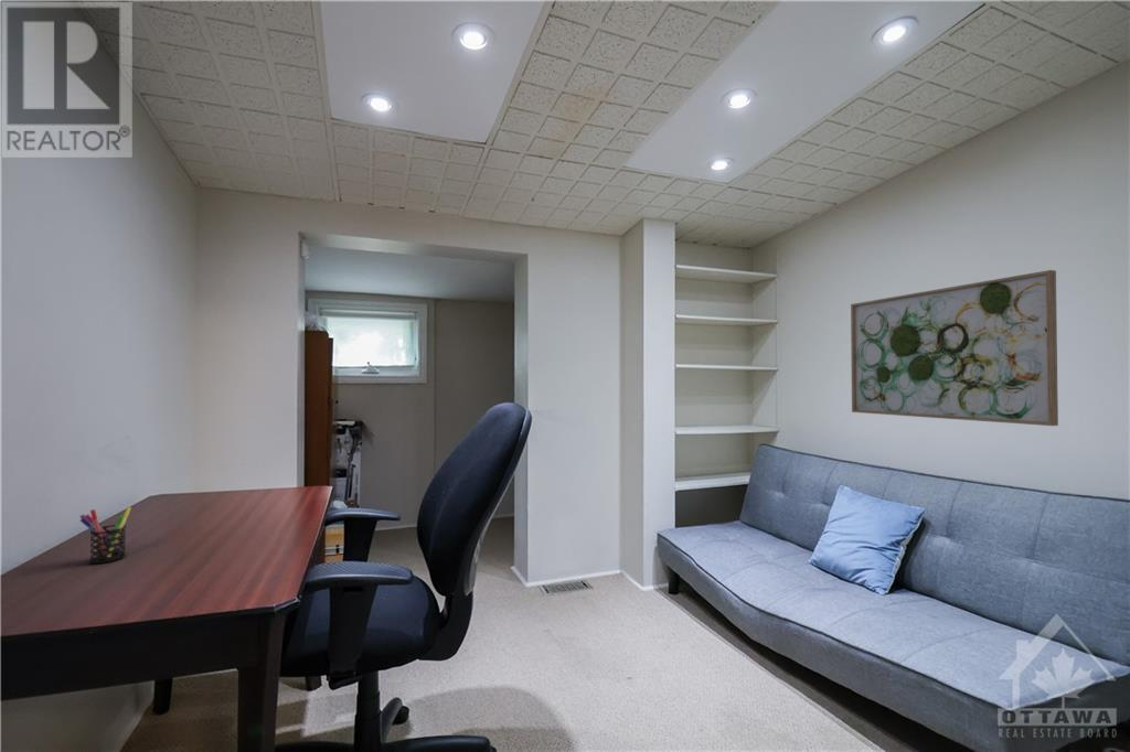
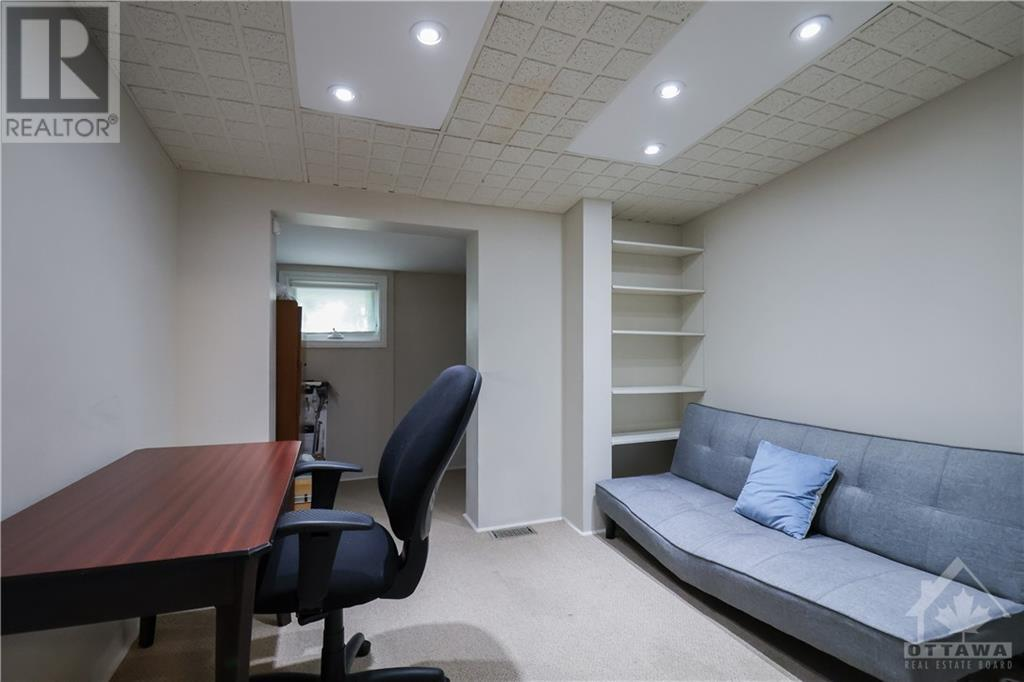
- pen holder (108, 533)
- wall art (934, 354)
